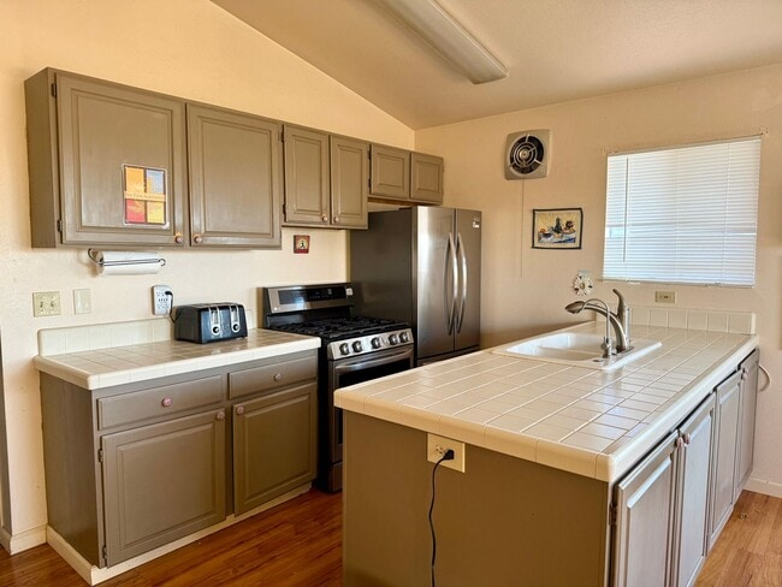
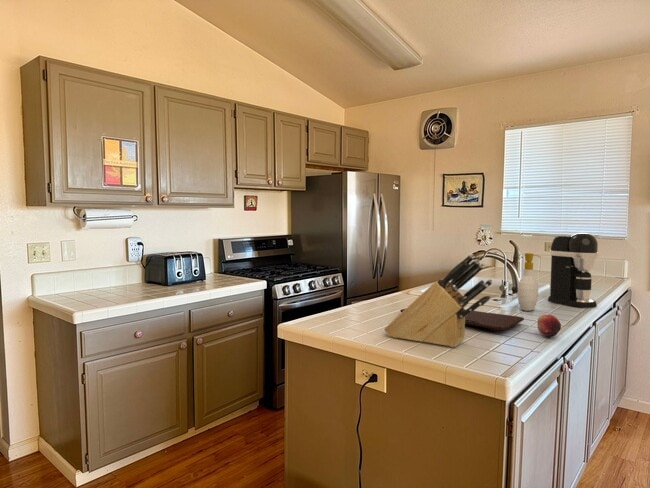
+ coffee maker (572, 268)
+ fruit (548, 325)
+ soap bottle (529, 281)
+ knife block (437, 297)
+ cutting board (465, 316)
